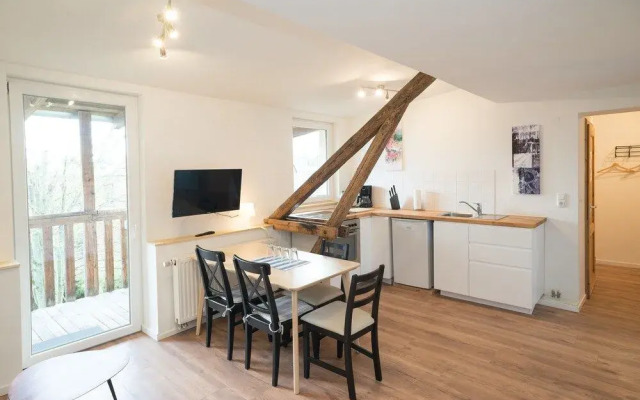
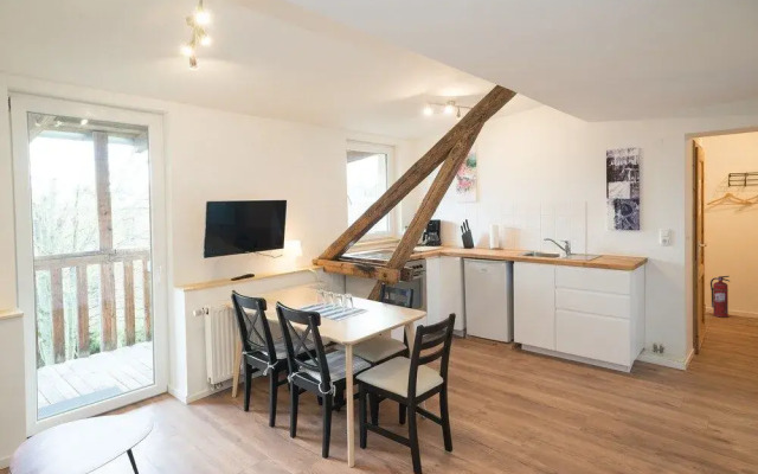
+ fire extinguisher (720, 295)
